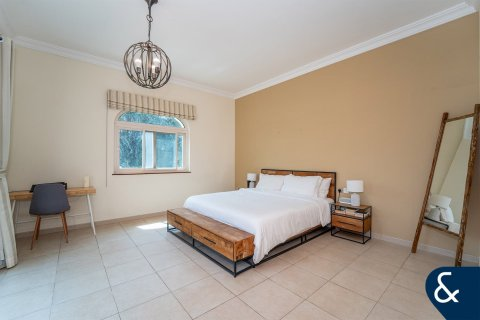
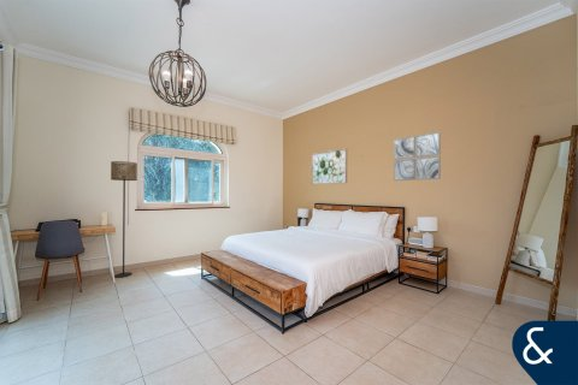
+ floor lamp (123, 218)
+ wall art (415, 156)
+ wall art (328, 167)
